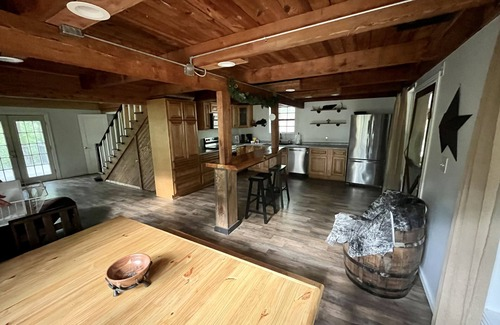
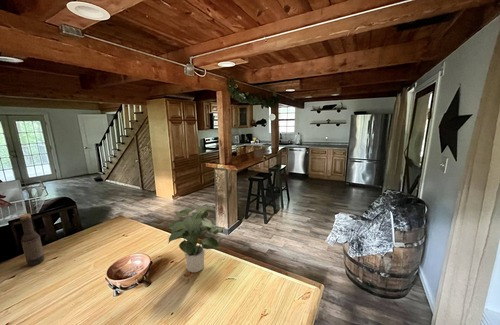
+ bottle (30, 239)
+ potted plant (194, 238)
